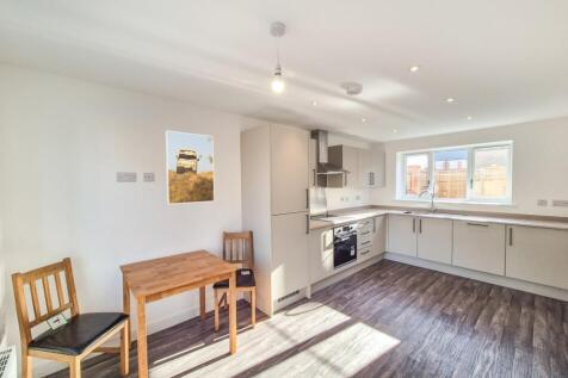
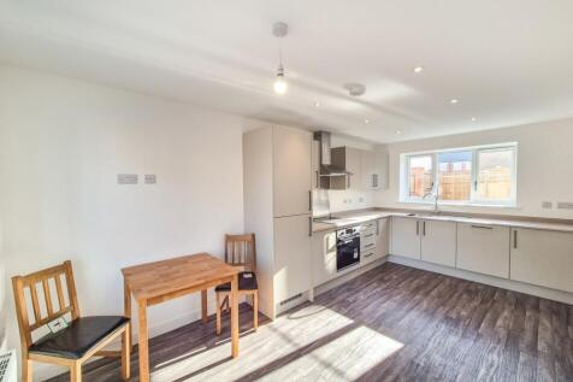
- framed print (191, 168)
